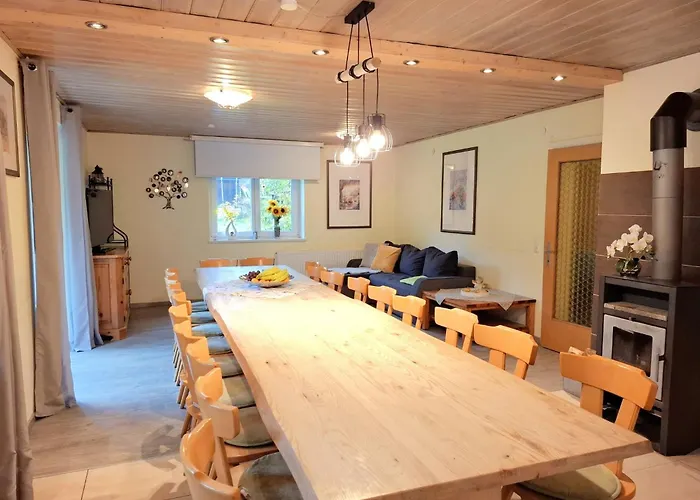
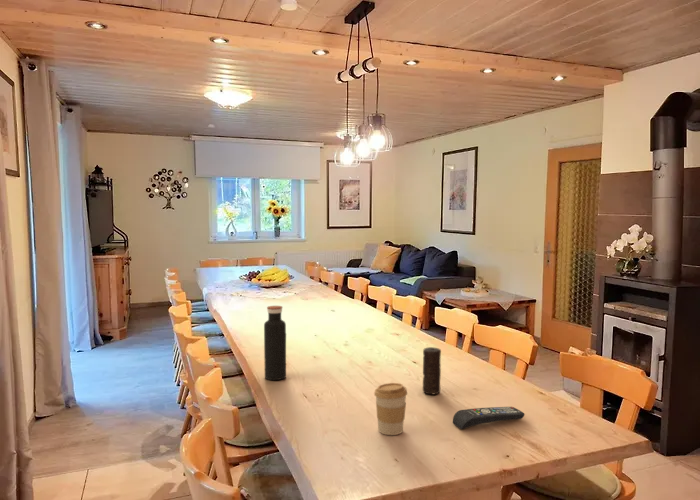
+ remote control (488, 415)
+ candle (431, 370)
+ water bottle (275, 342)
+ coffee cup (390, 407)
